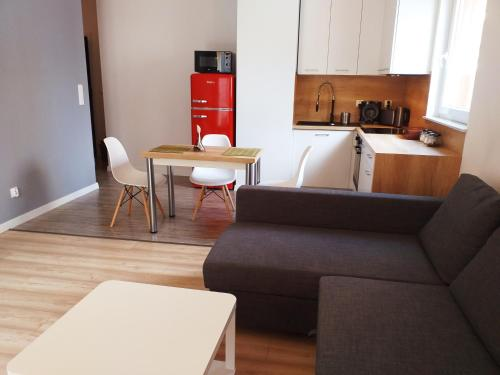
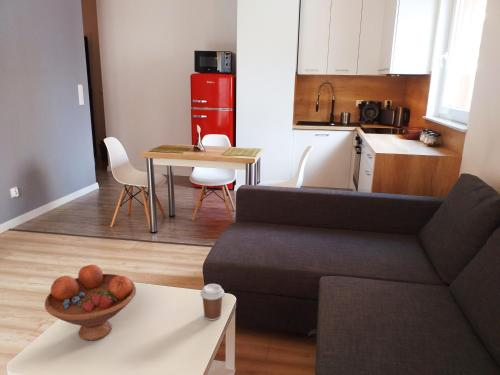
+ coffee cup (212, 302)
+ fruit bowl (93, 305)
